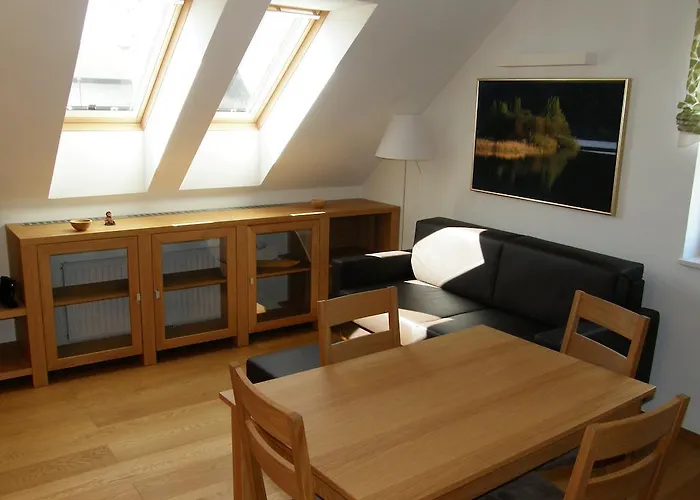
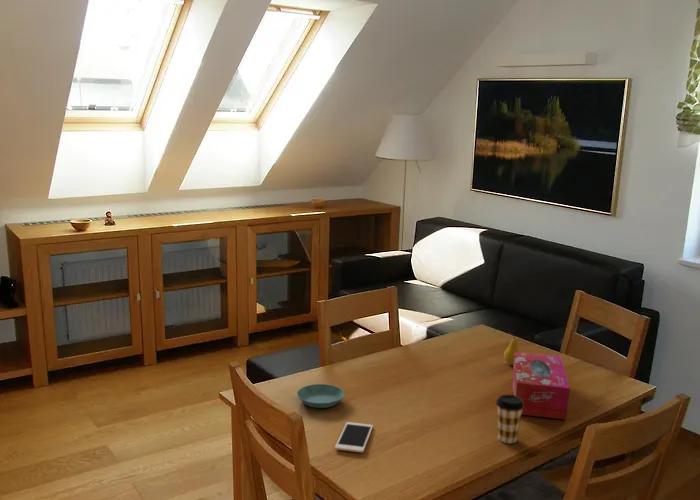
+ cell phone (354, 436)
+ tissue box (538, 383)
+ coffee cup (509, 419)
+ saucer (320, 397)
+ fruit (513, 348)
